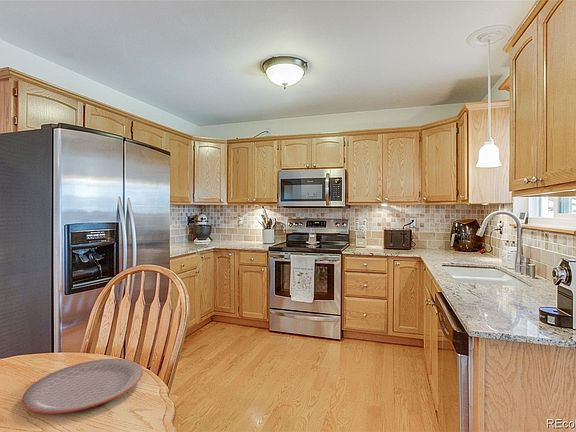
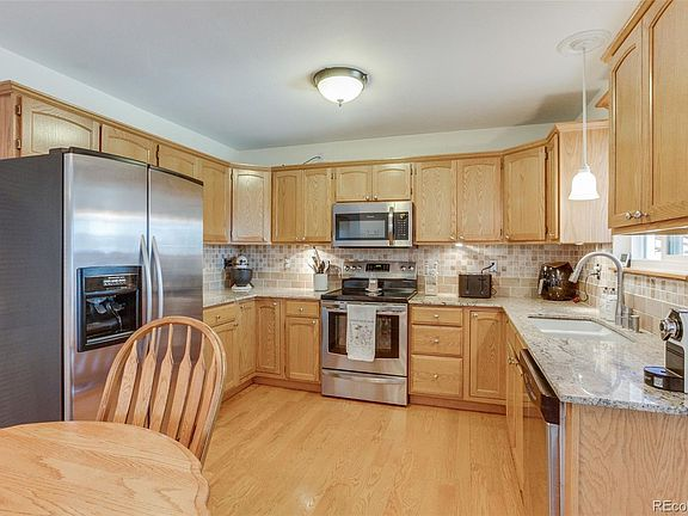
- plate (87, 385)
